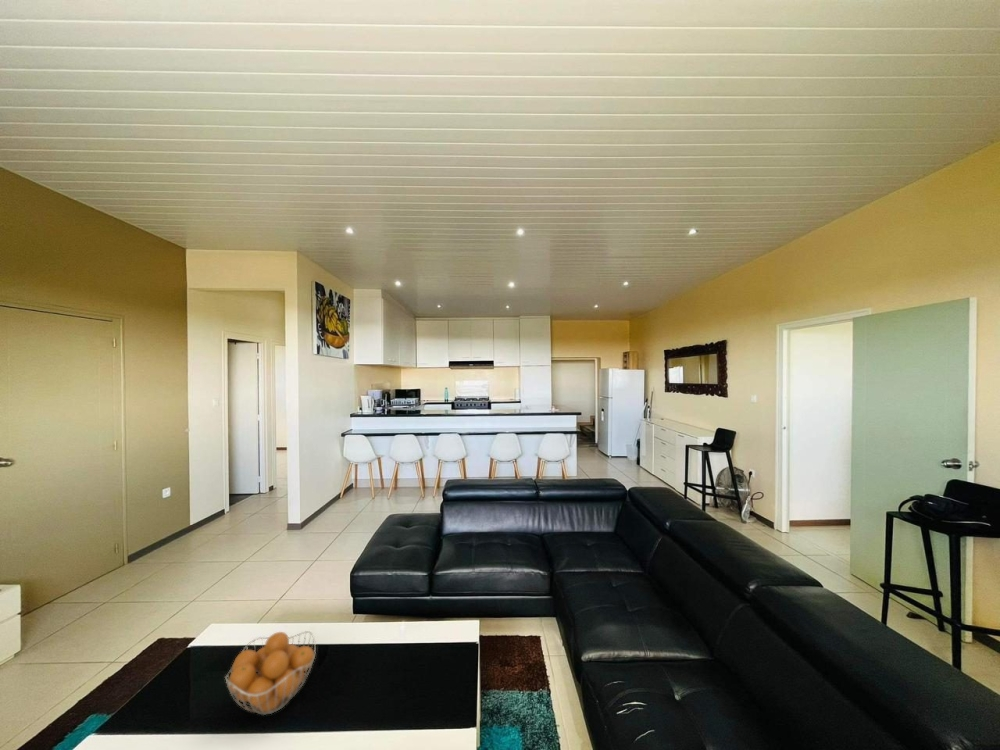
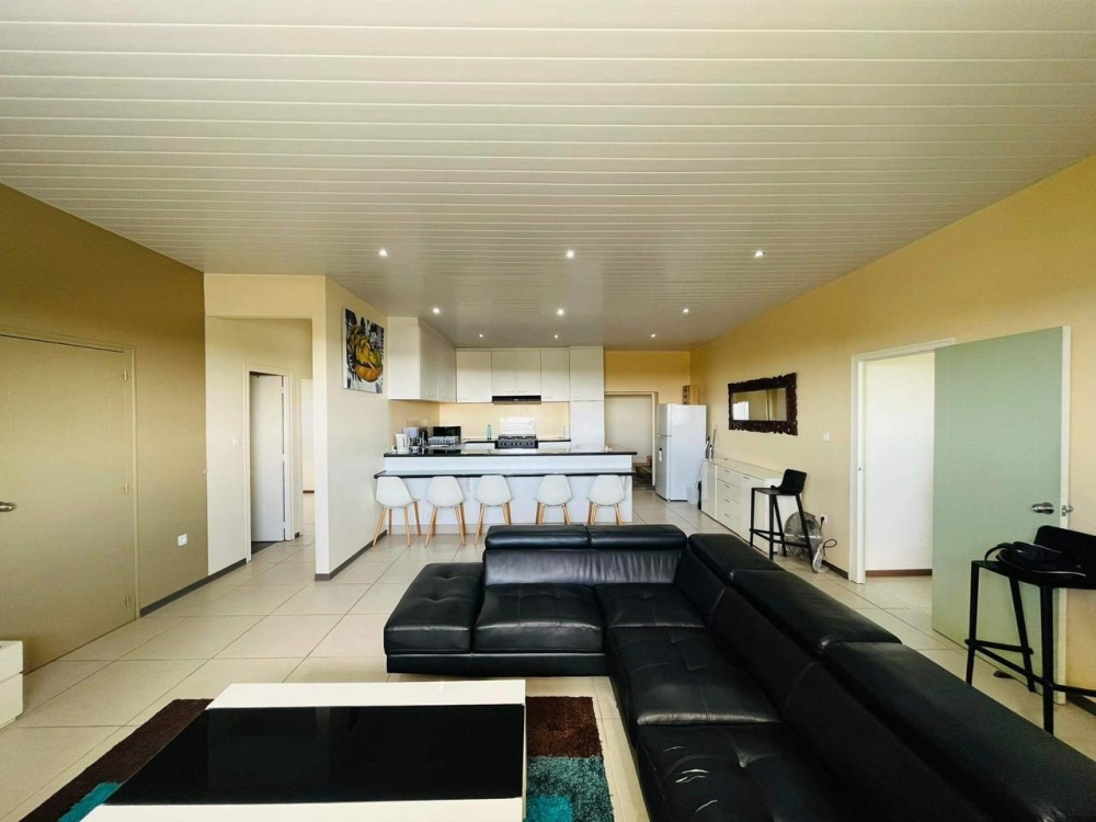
- fruit basket (273, 671)
